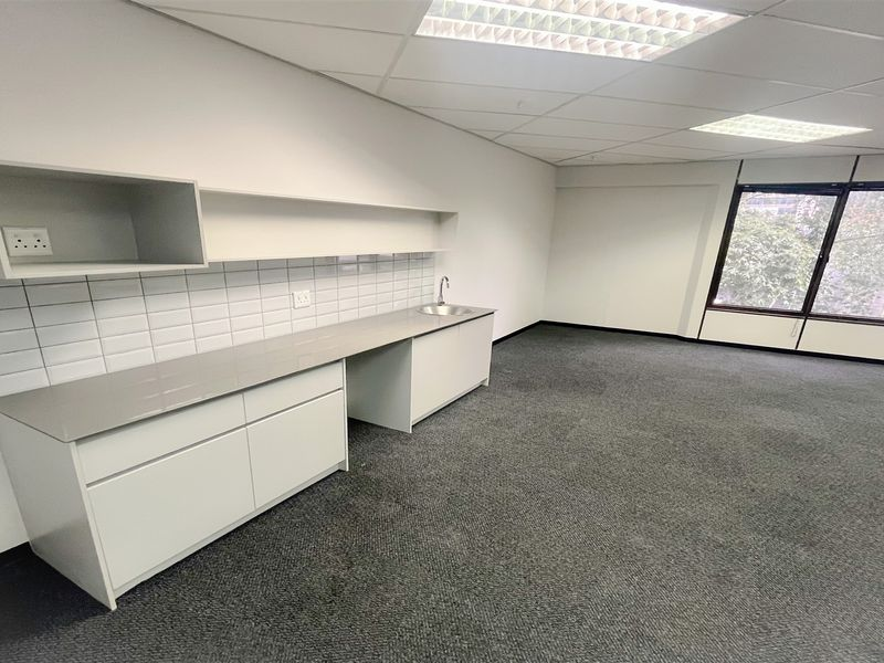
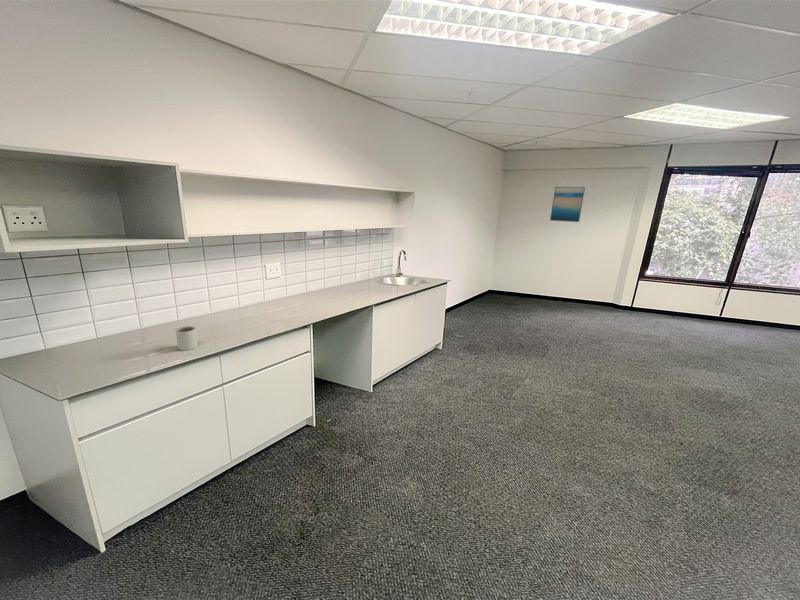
+ mug (184, 337)
+ wall art (567, 204)
